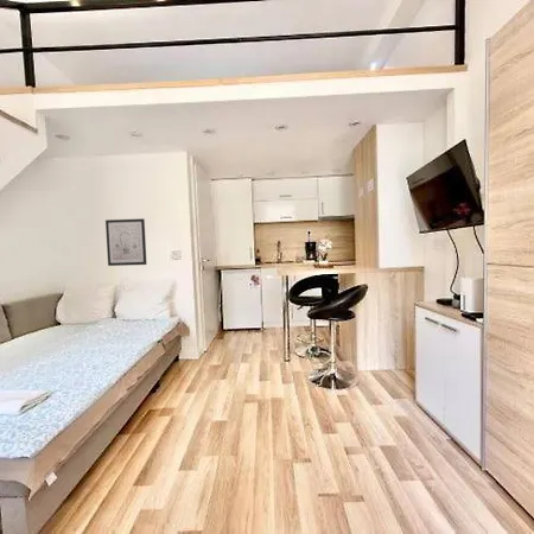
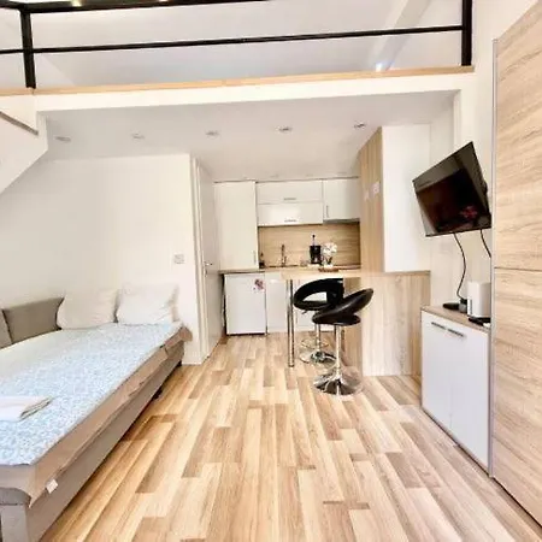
- wall art (126, 242)
